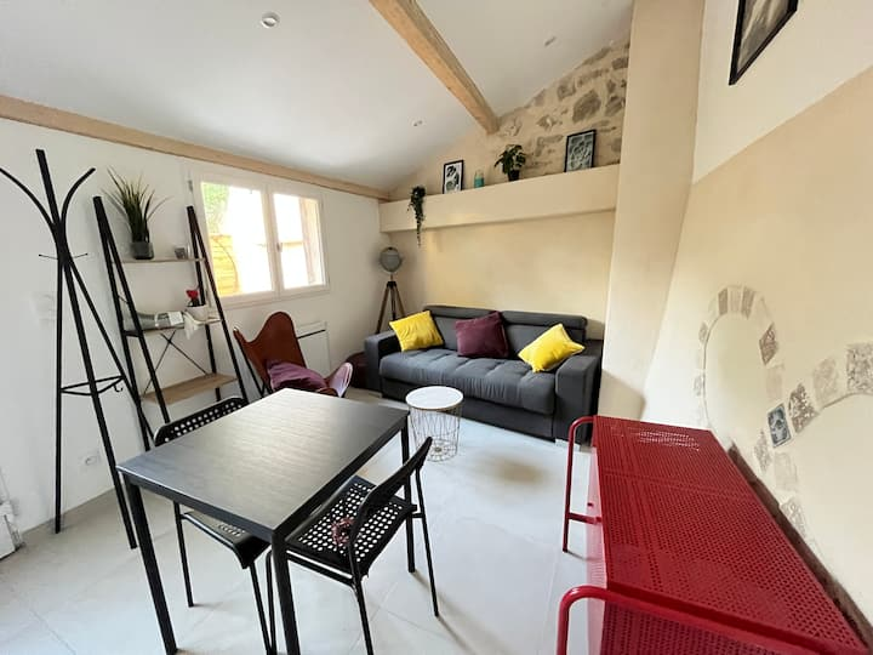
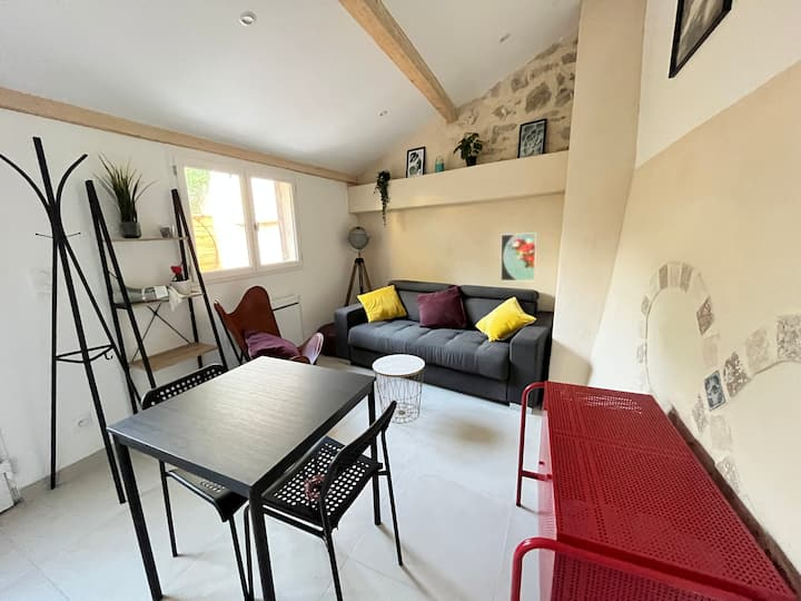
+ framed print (517, 257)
